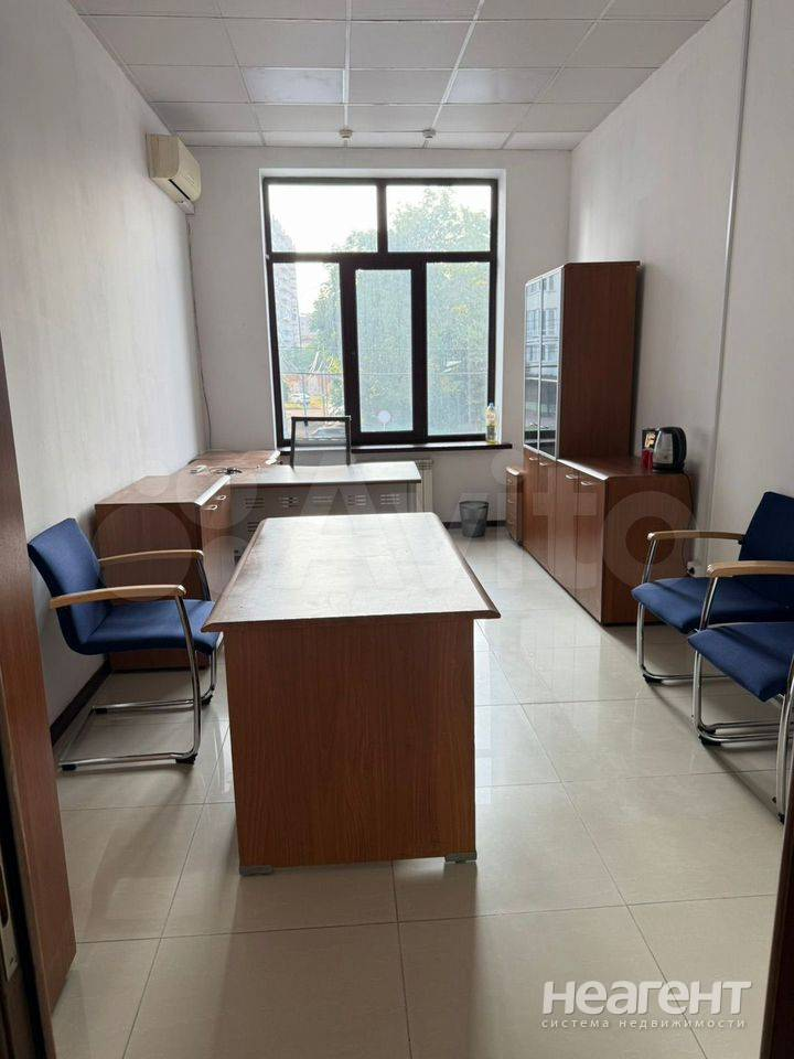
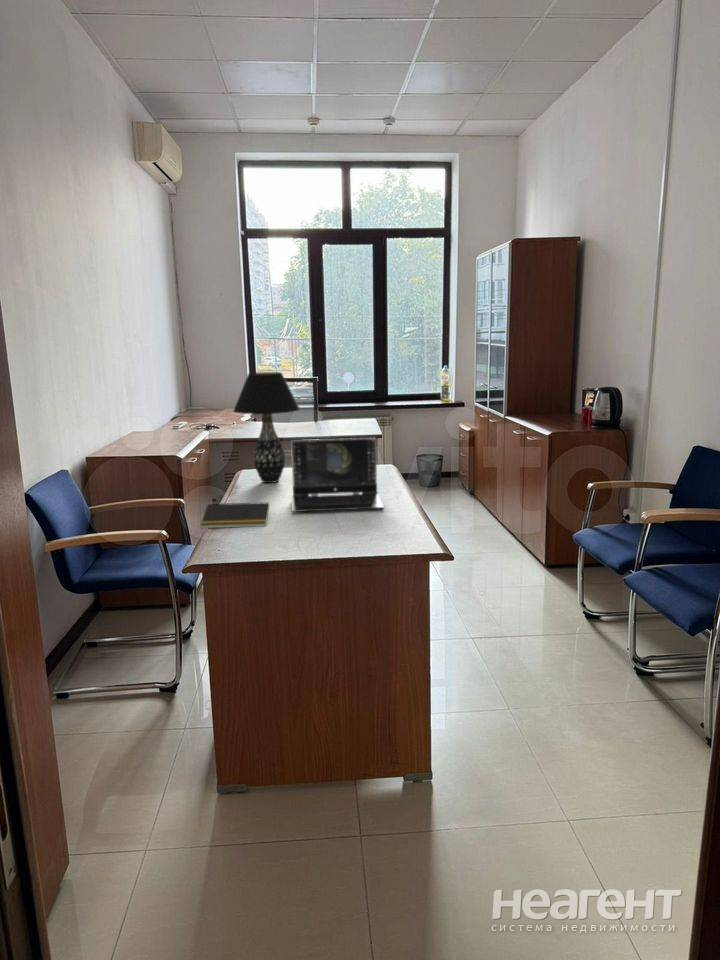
+ table lamp (267, 428)
+ laptop (335, 474)
+ notepad (236, 514)
